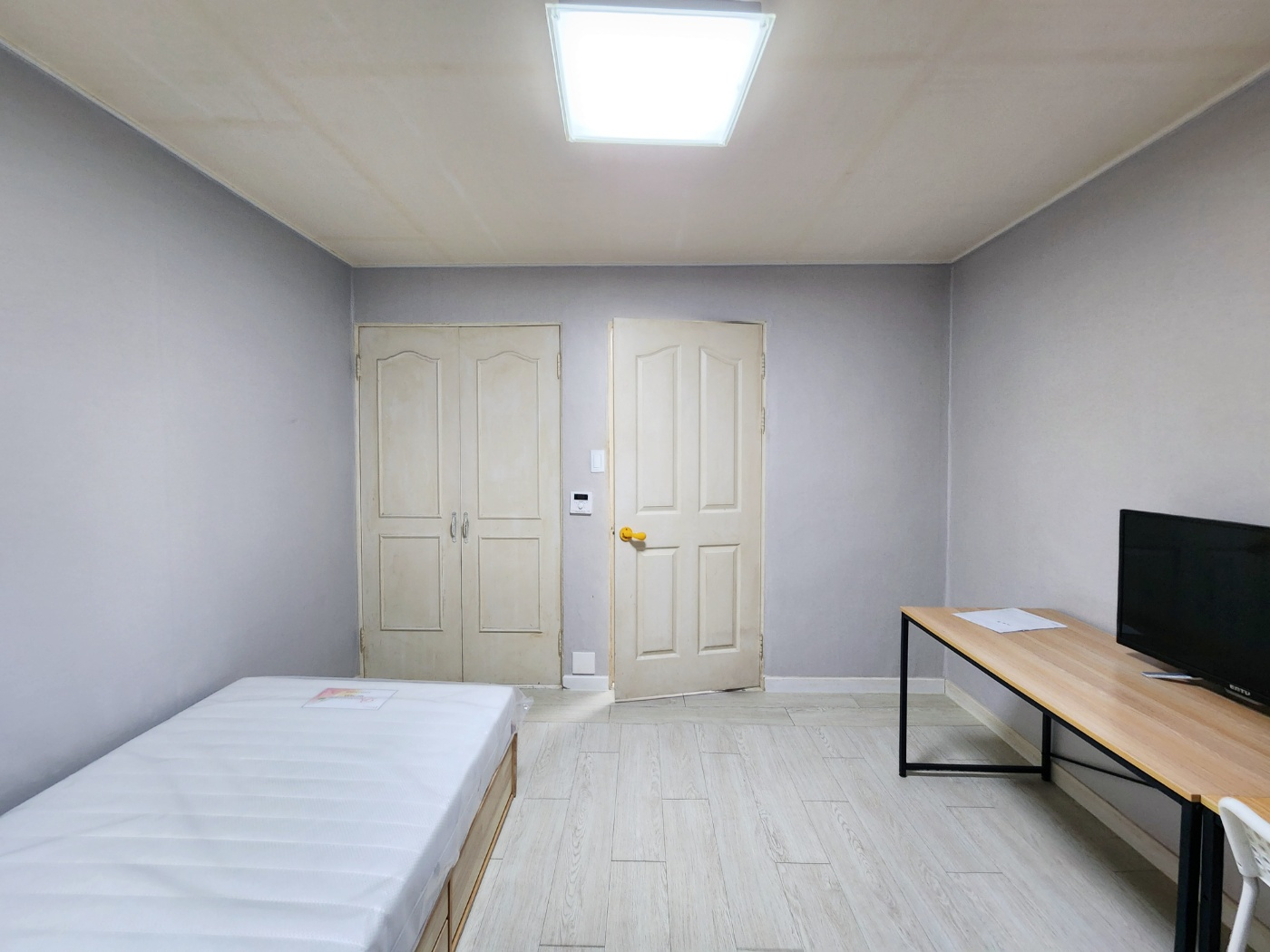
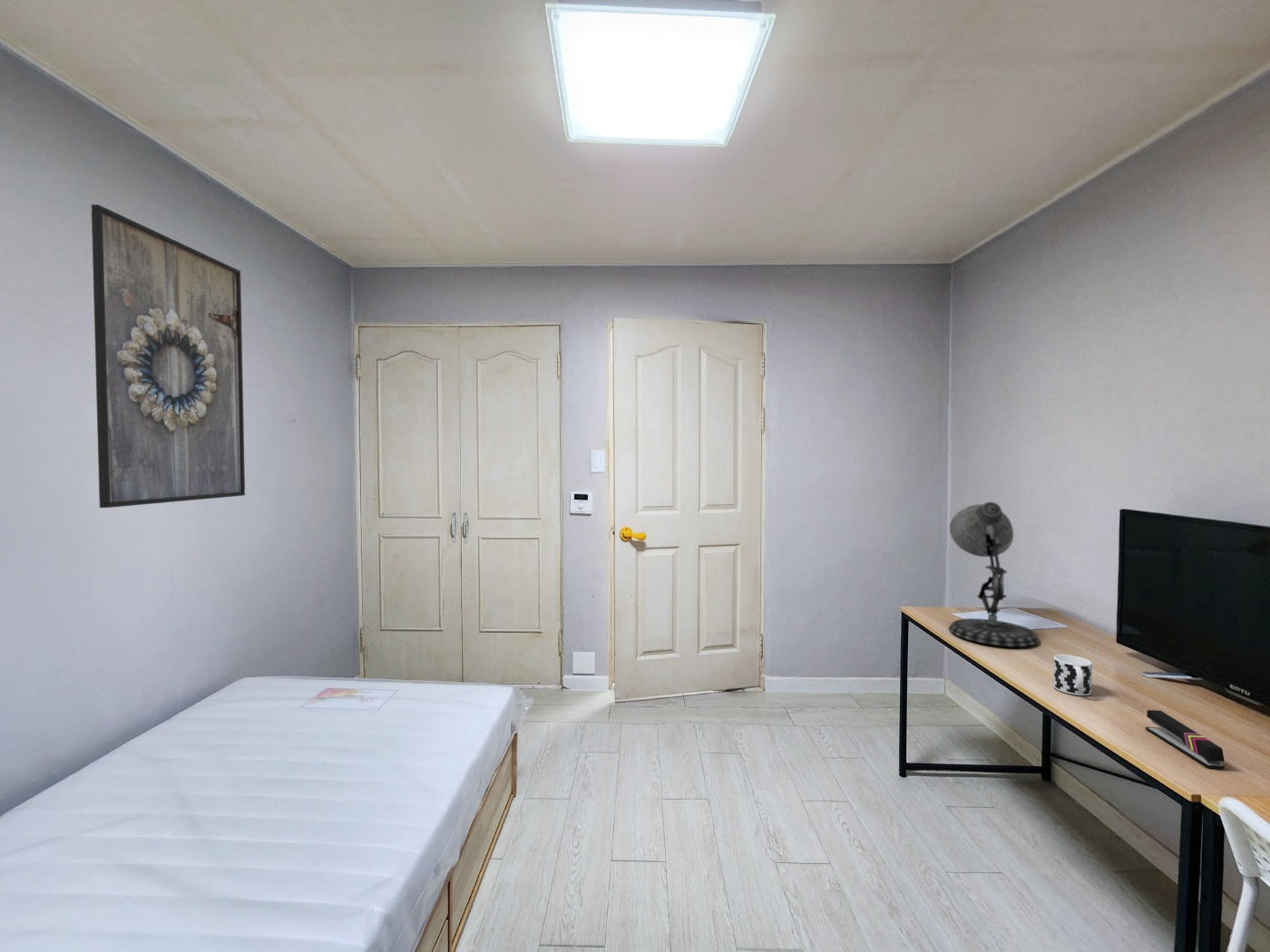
+ stapler (1182, 736)
+ desk lamp (989, 566)
+ cup (1073, 676)
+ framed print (180, 372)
